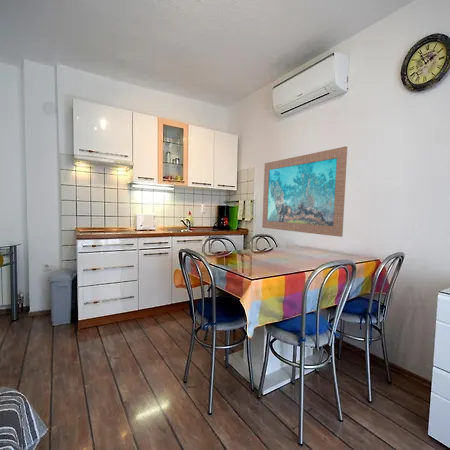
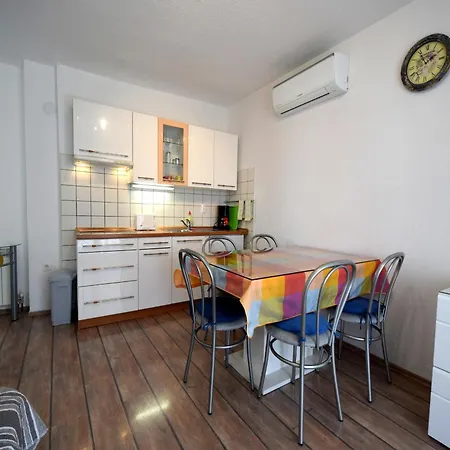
- wall art (297, 194)
